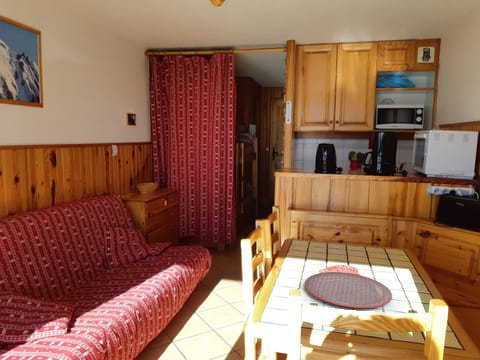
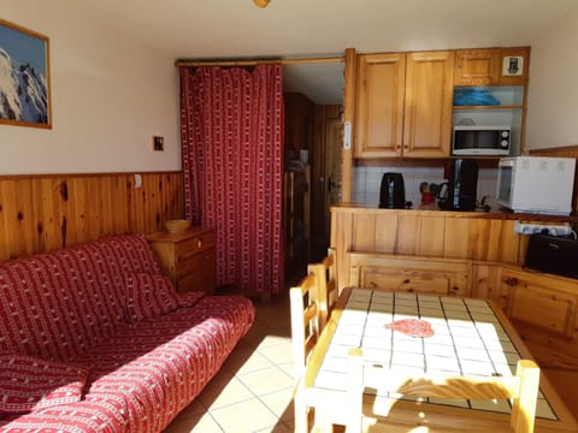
- plate (346, 290)
